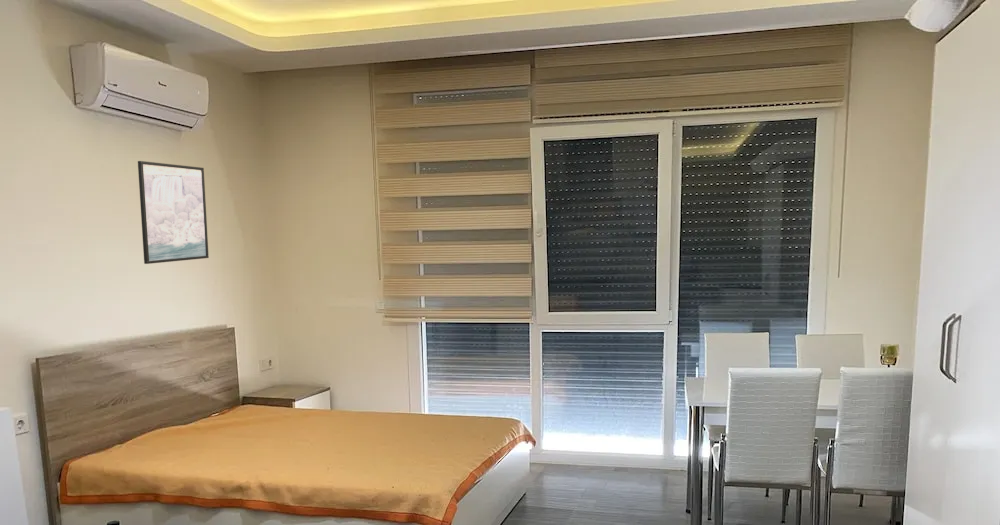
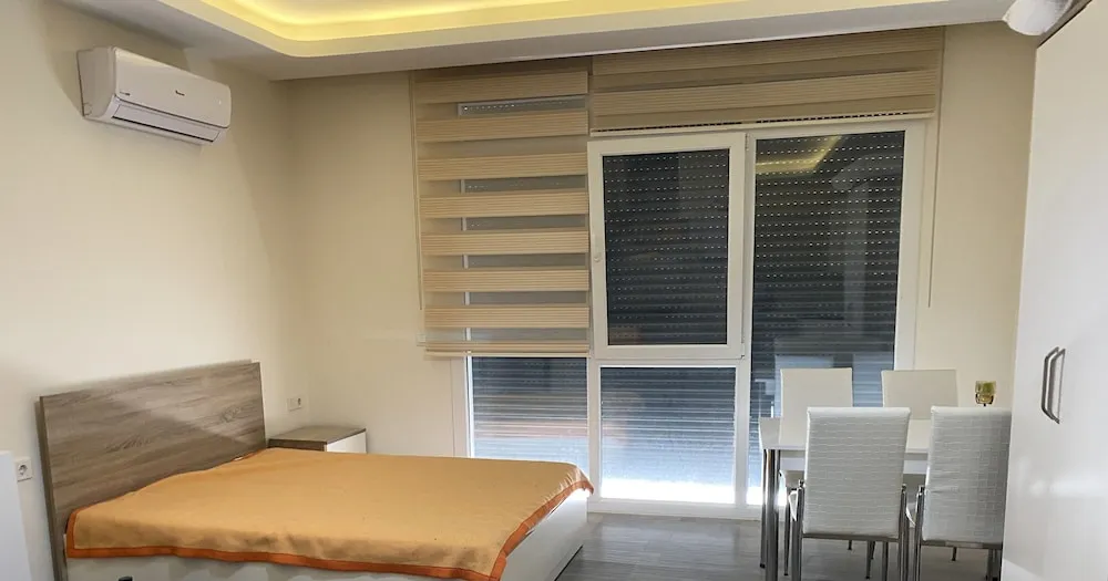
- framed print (175, 212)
